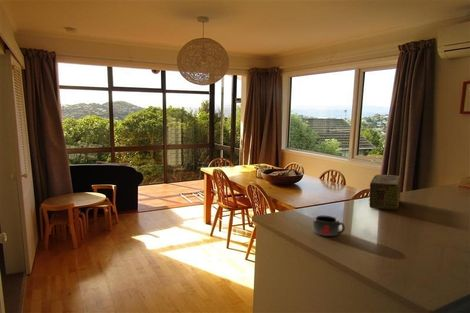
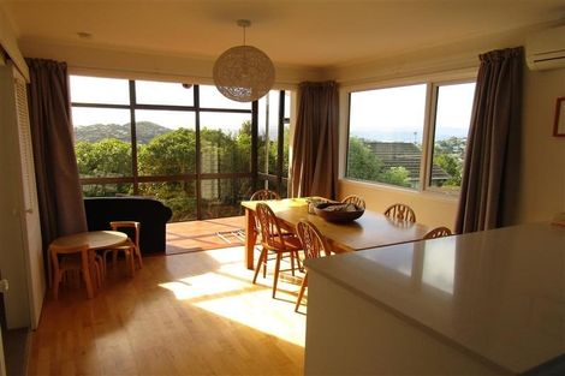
- cereal box (385, 190)
- mug (328, 226)
